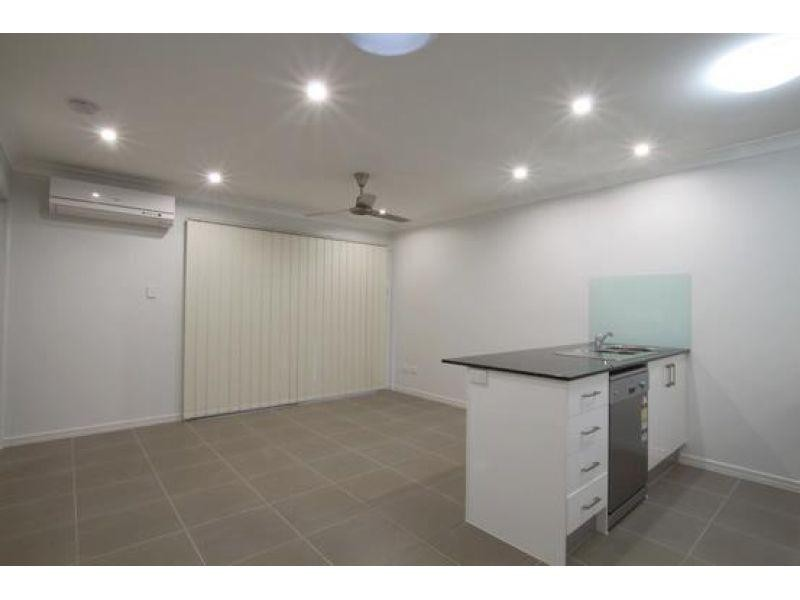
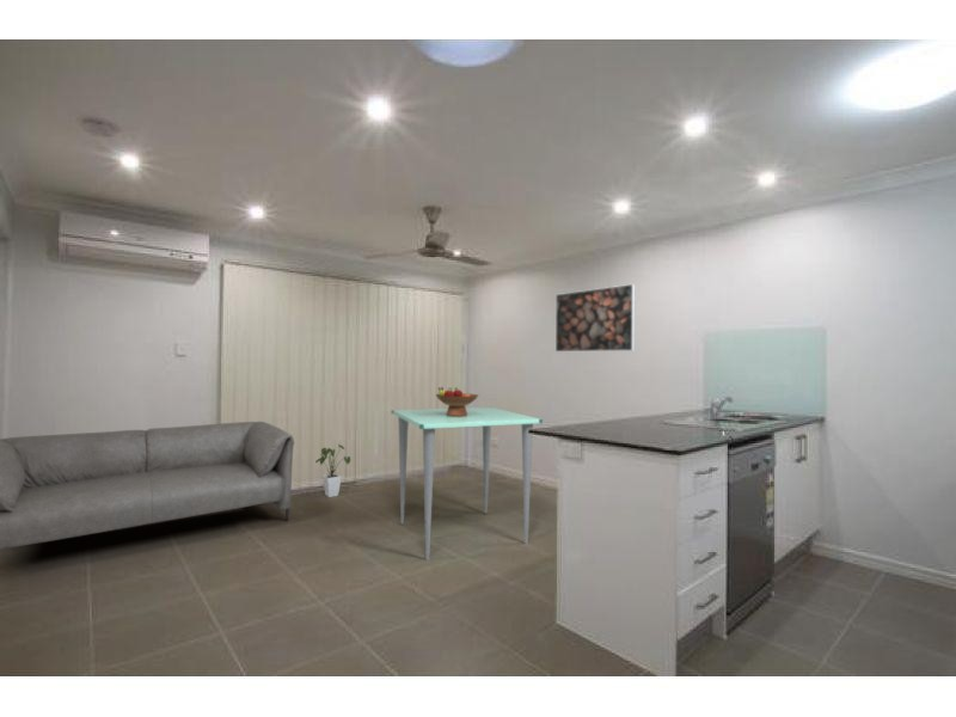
+ sofa (148, 483)
+ dining table (484, 473)
+ house plant (335, 470)
+ fruit bowl (456, 400)
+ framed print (592, 320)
